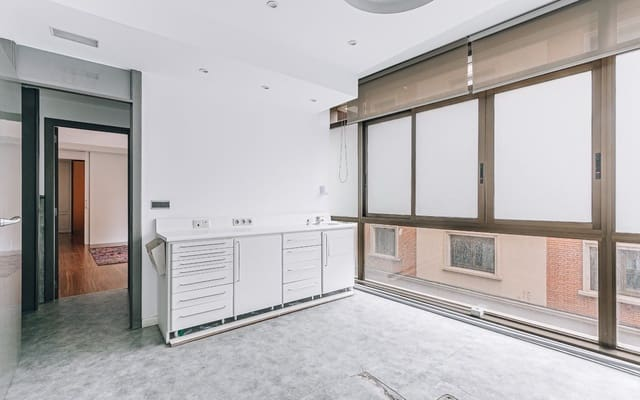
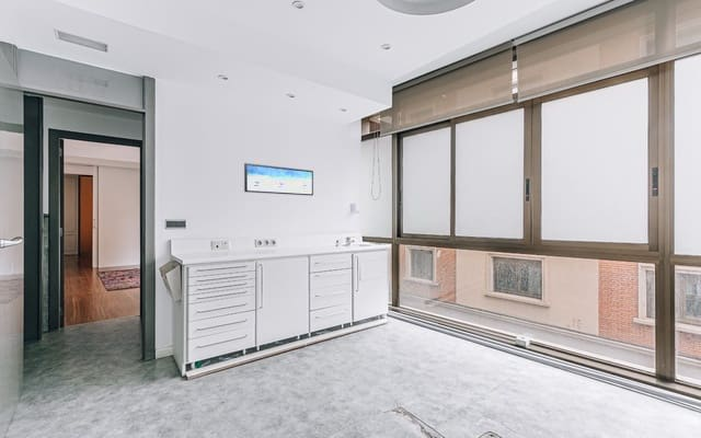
+ wall art (280, 180)
